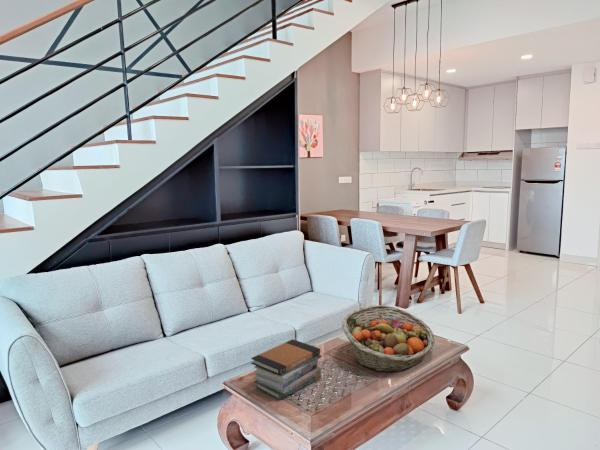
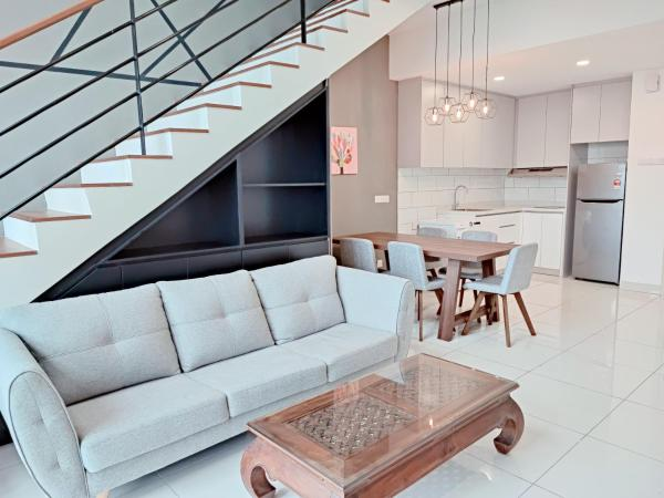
- book stack (287, 368)
- fruit basket (387, 337)
